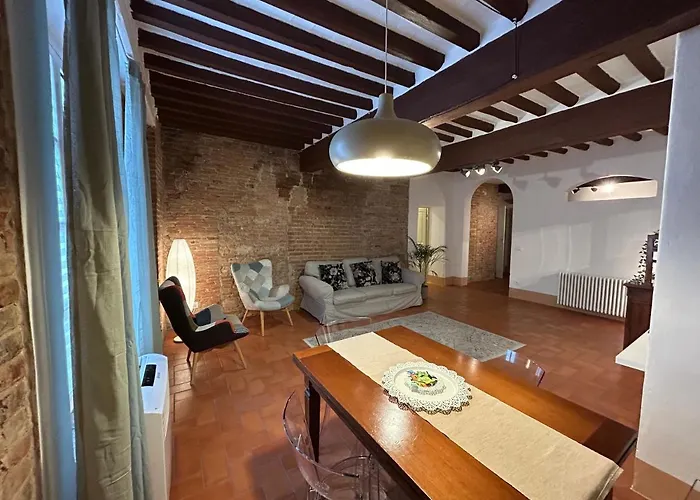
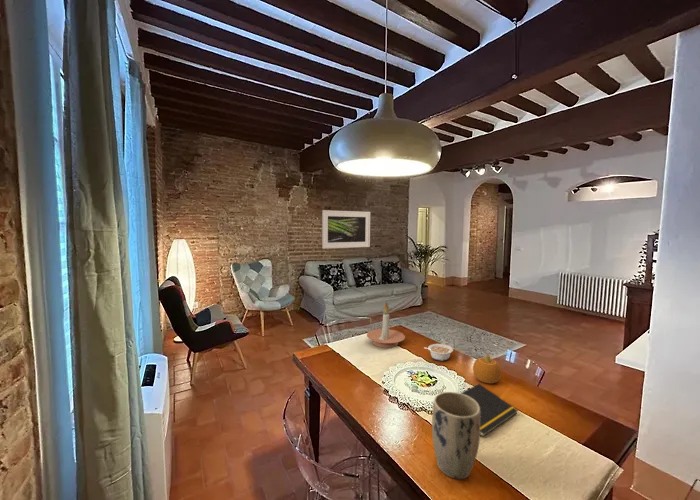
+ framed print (347, 229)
+ fruit (487, 367)
+ notepad (480, 407)
+ candle holder (385, 322)
+ legume (439, 352)
+ plant pot (454, 435)
